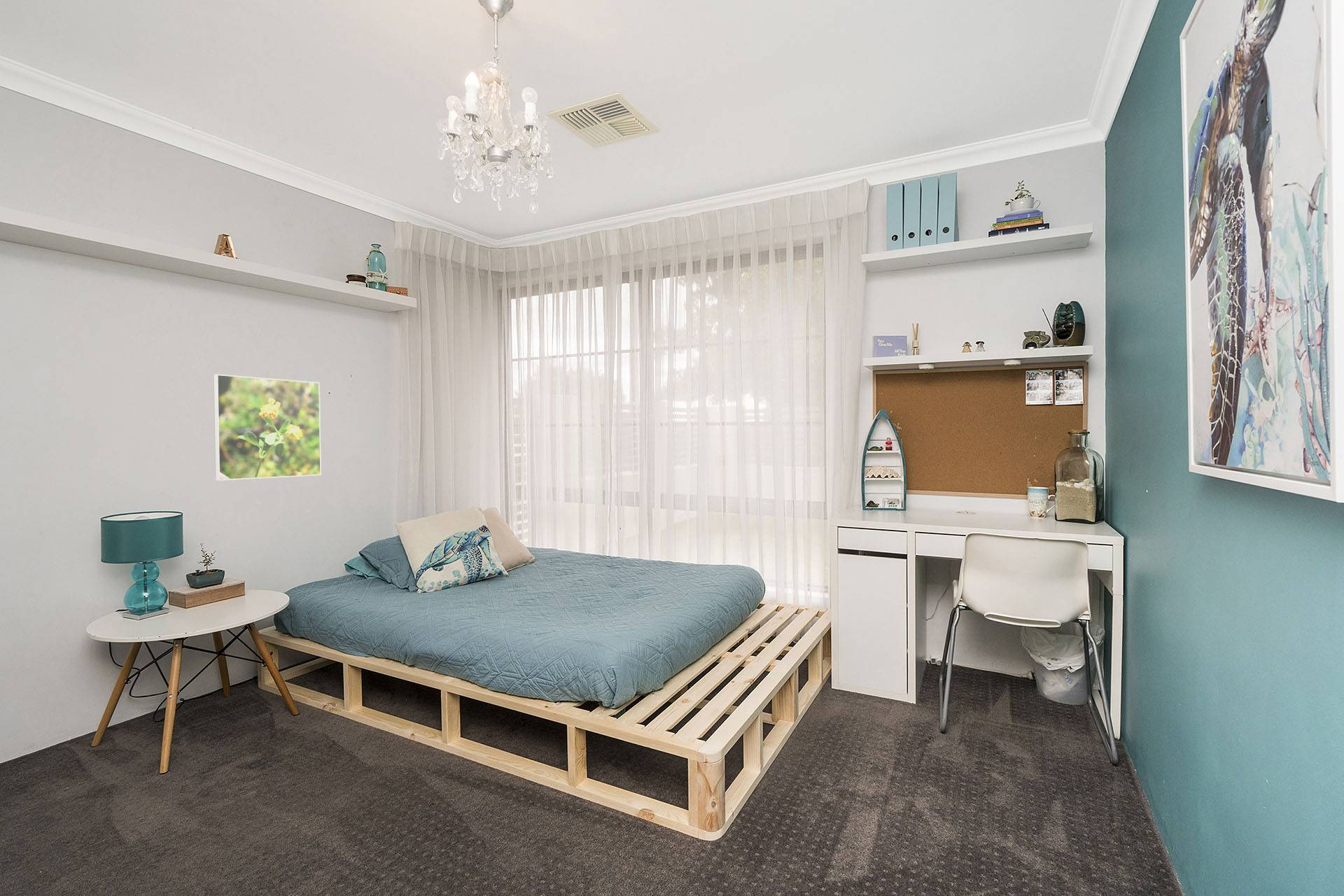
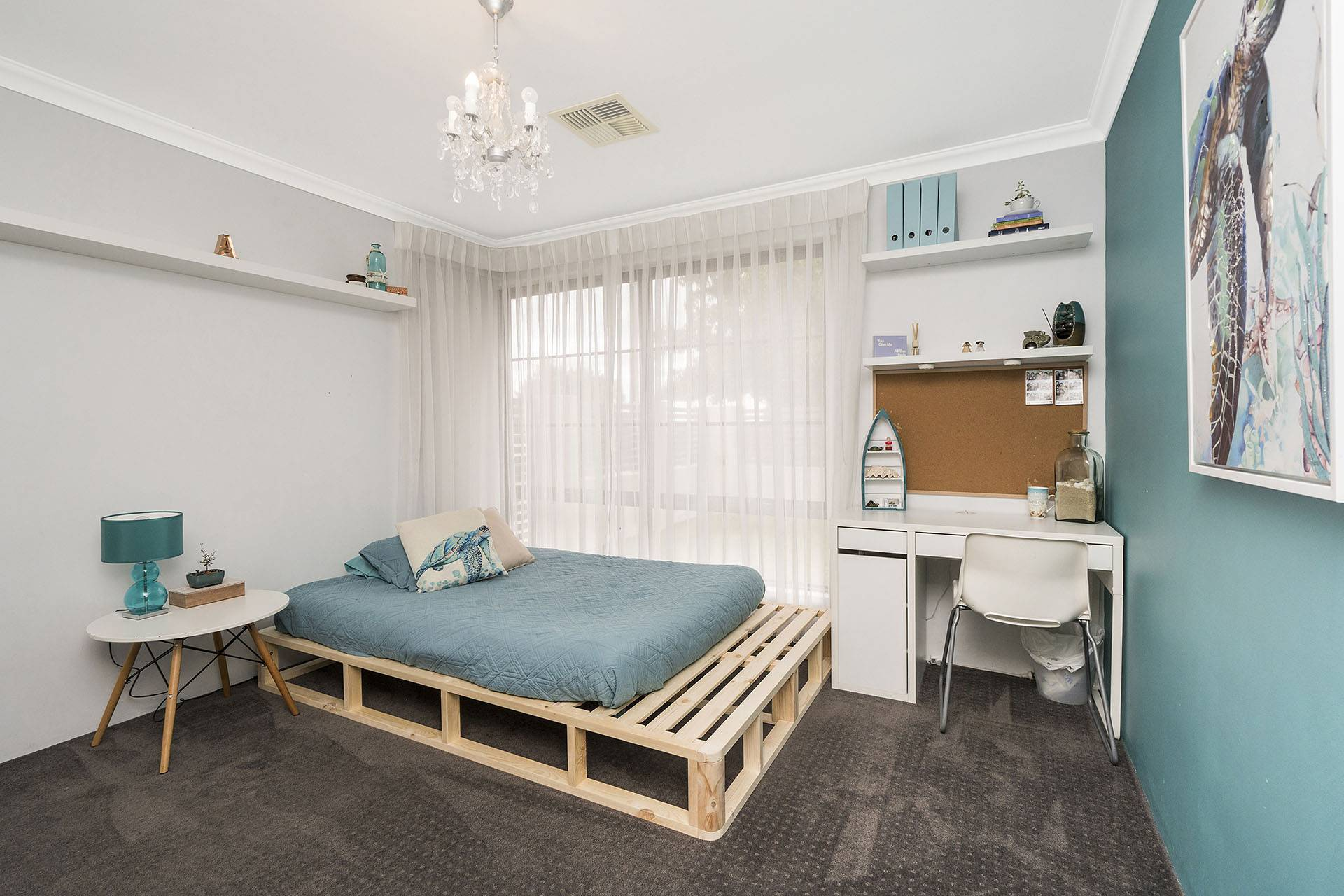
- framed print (271, 428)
